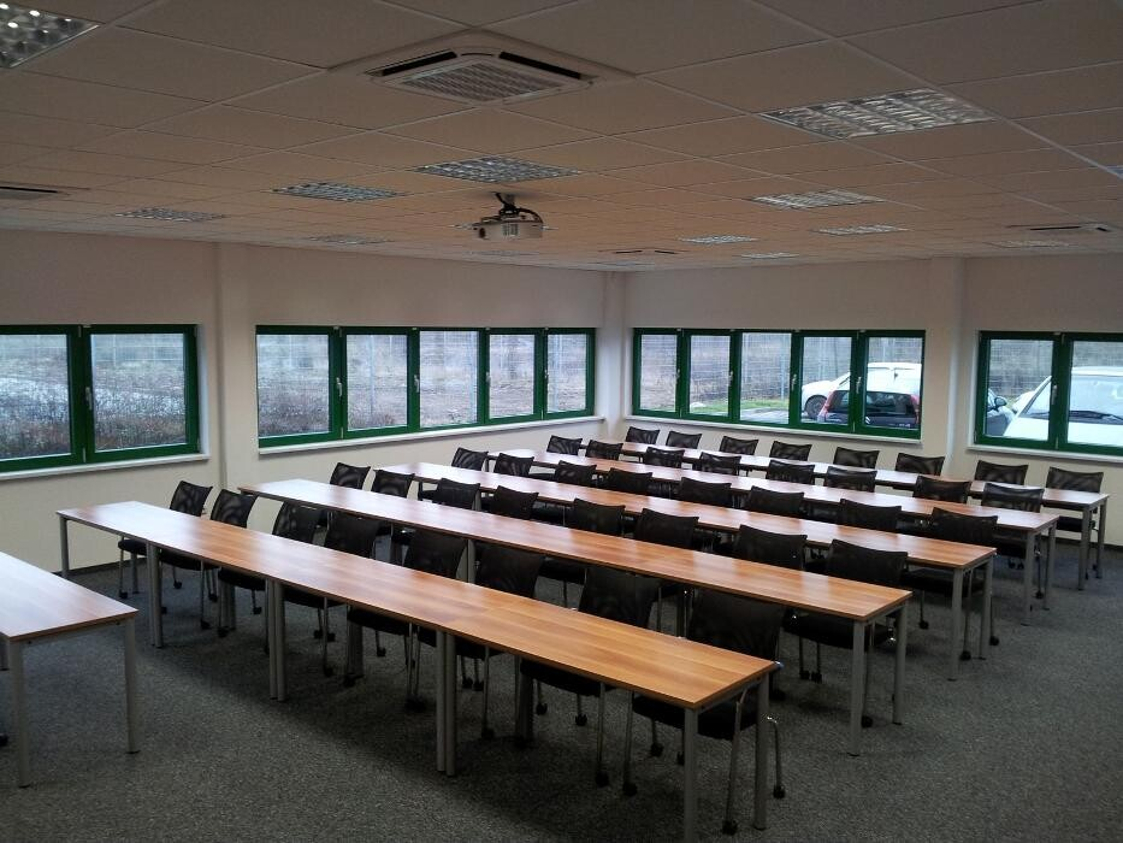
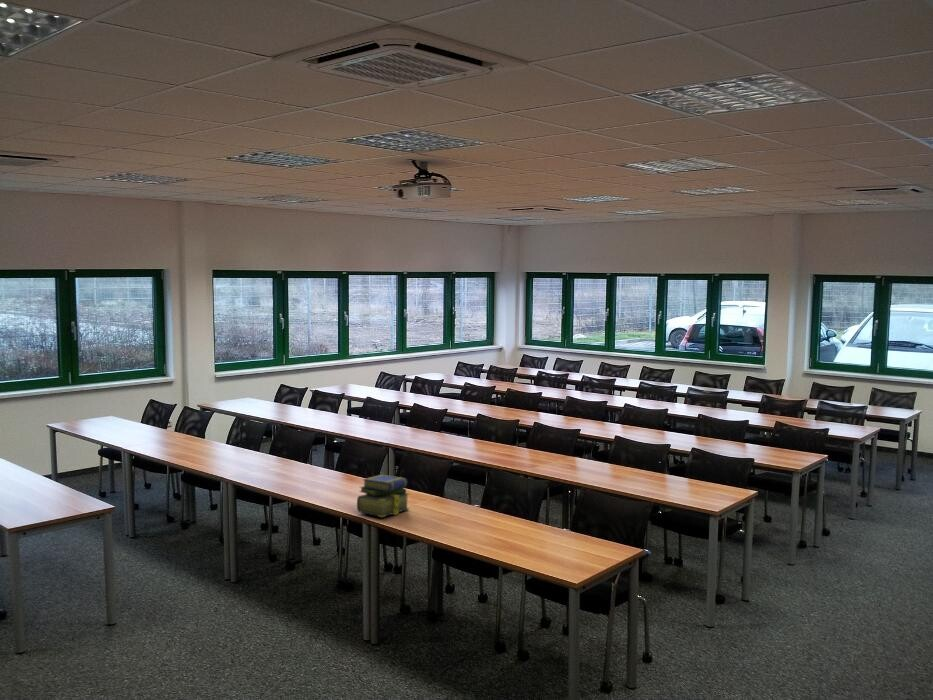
+ stack of books (383, 493)
